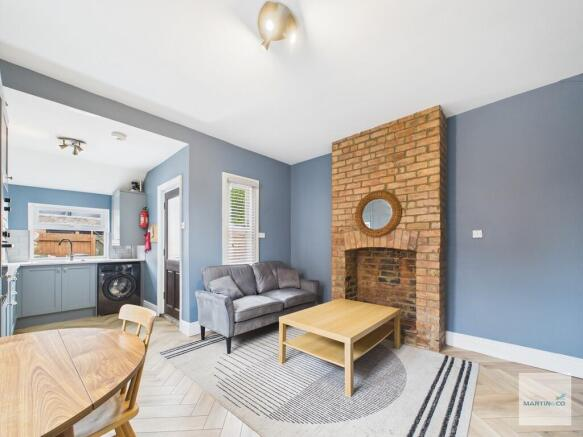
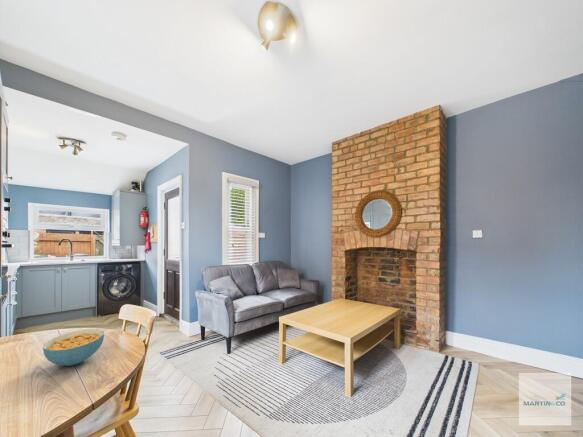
+ cereal bowl (75, 350)
